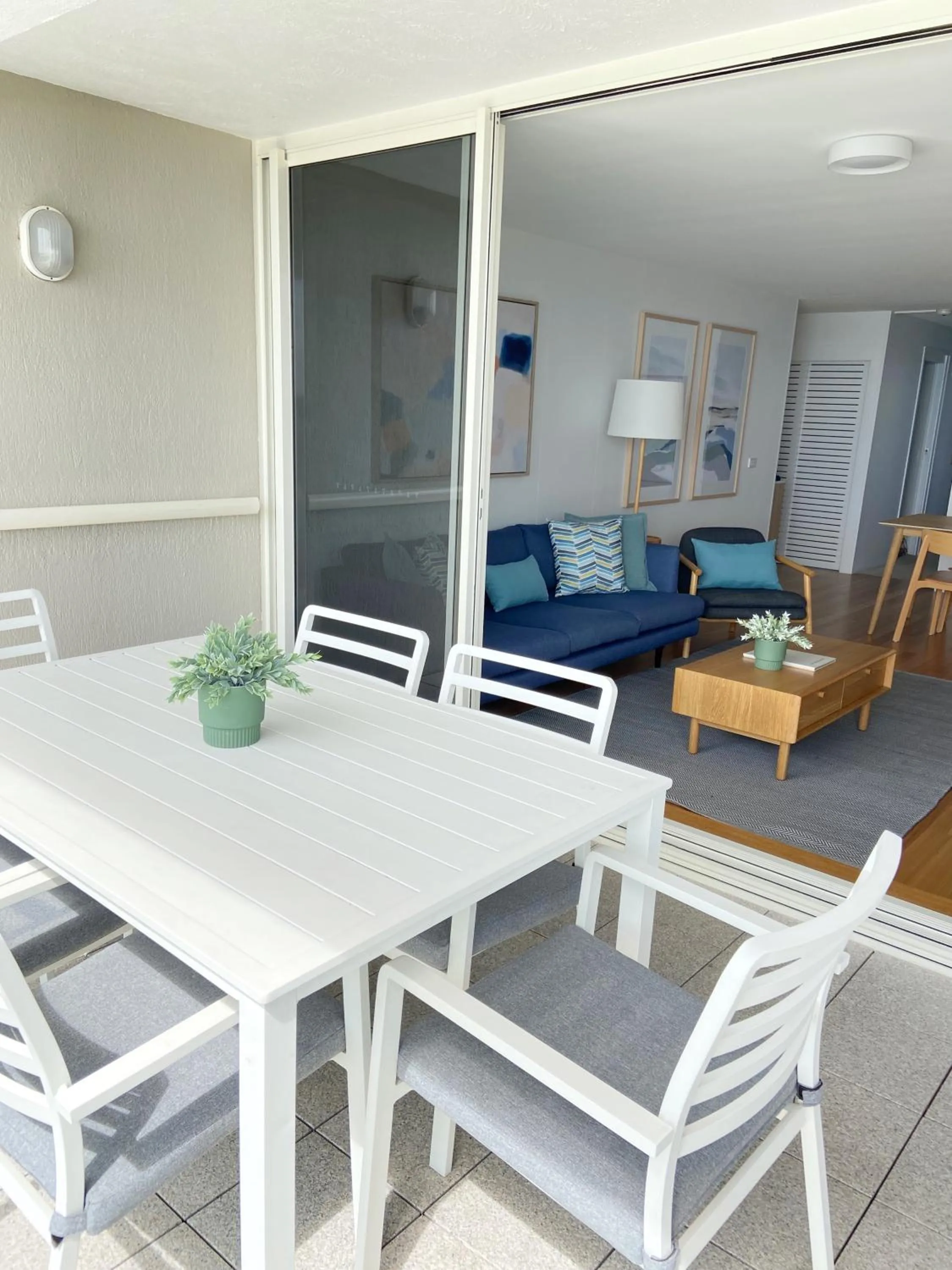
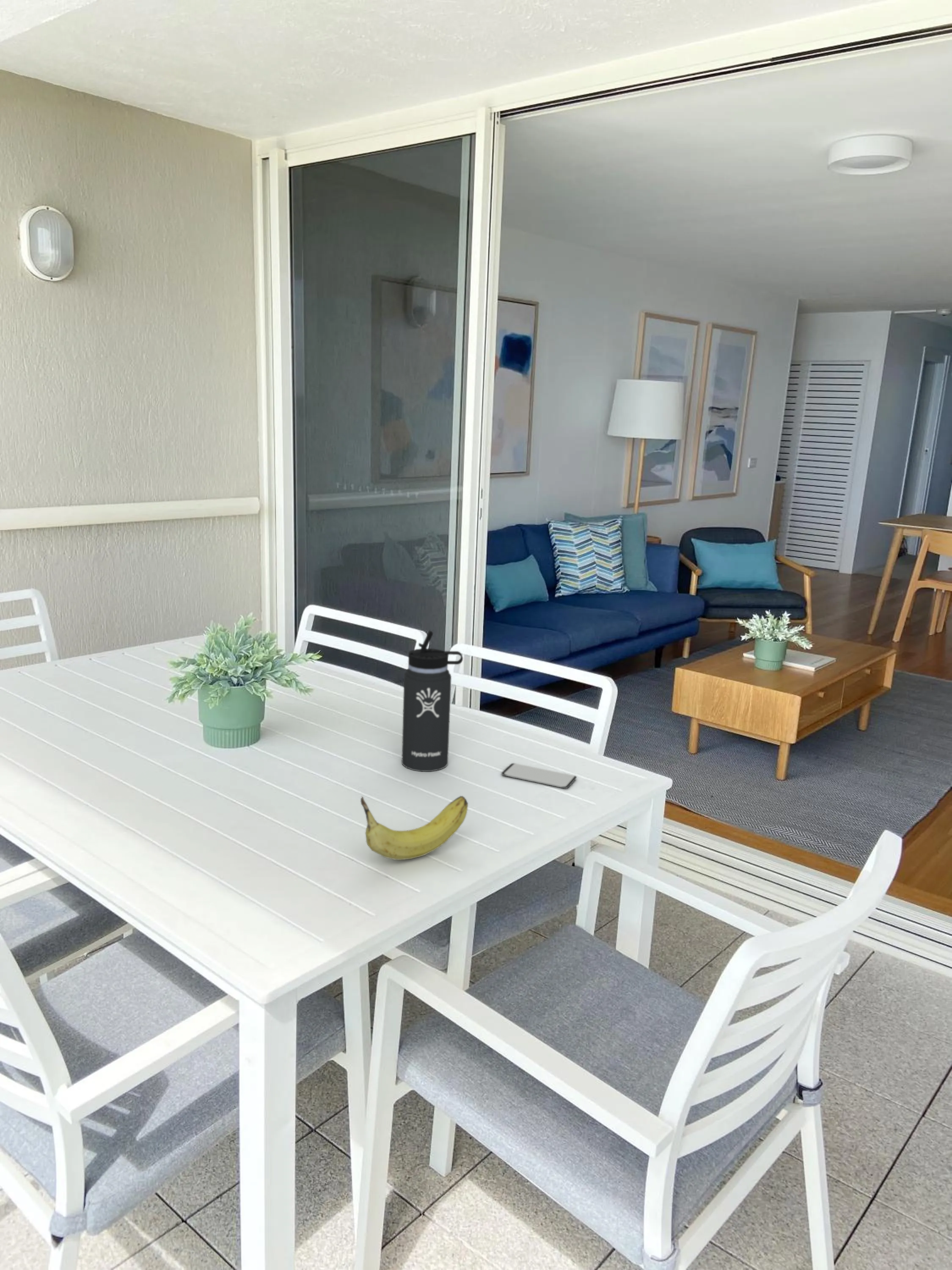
+ thermos bottle (432, 698)
+ smartphone (539, 776)
+ fruit (419, 827)
